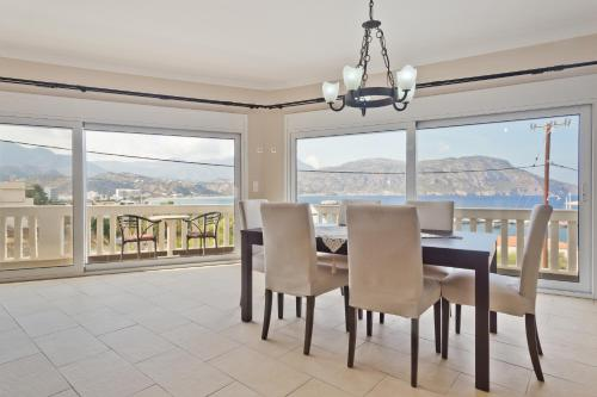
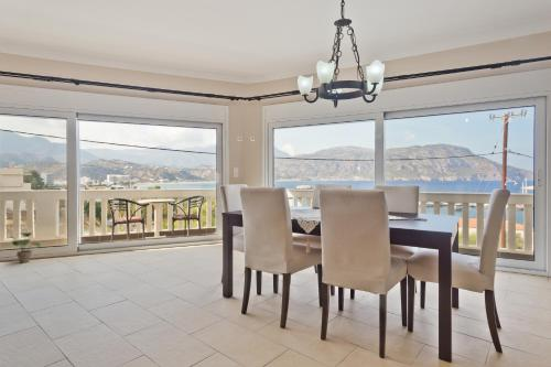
+ potted plant (24, 247)
